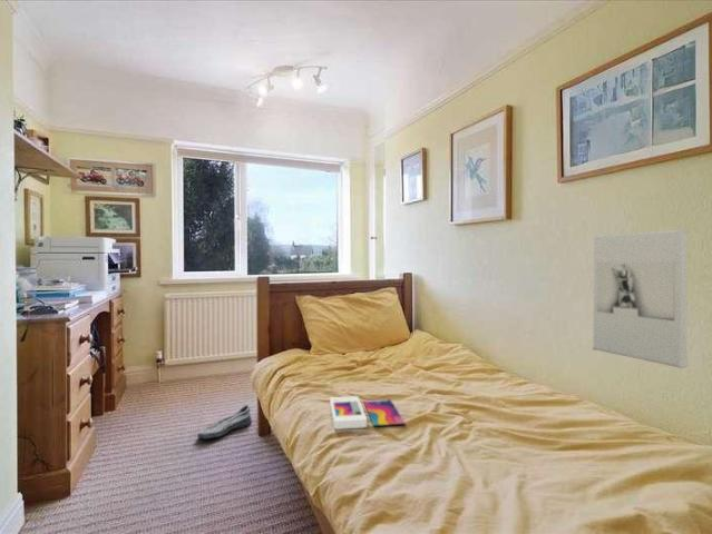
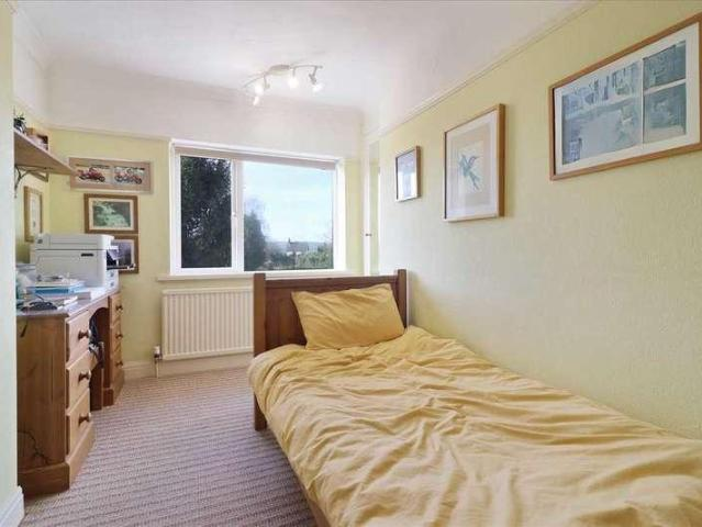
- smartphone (362, 409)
- wall sculpture (635, 295)
- shoe (225, 422)
